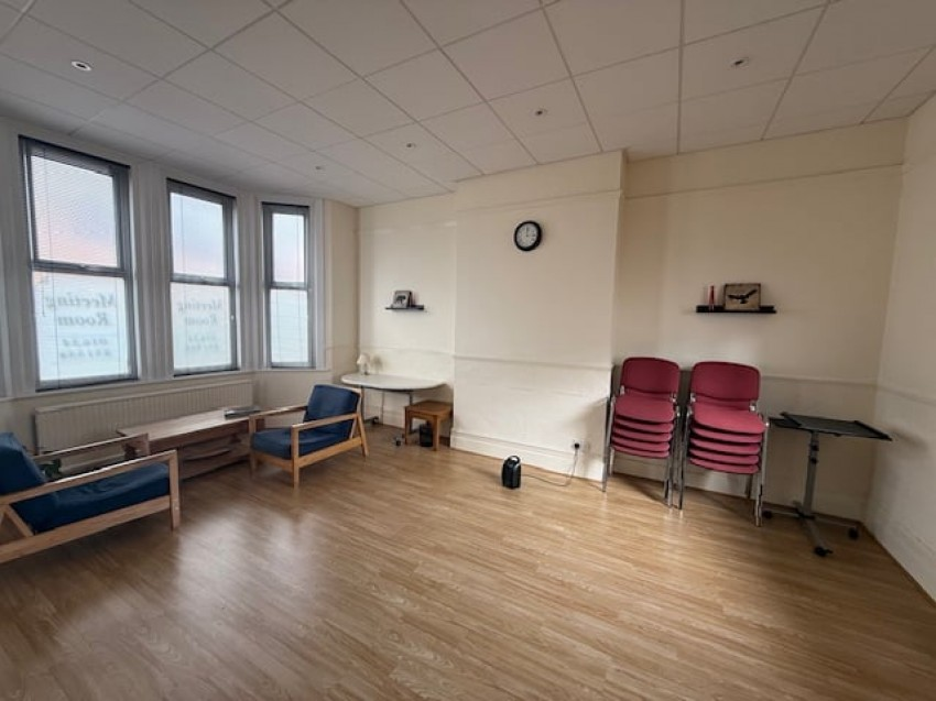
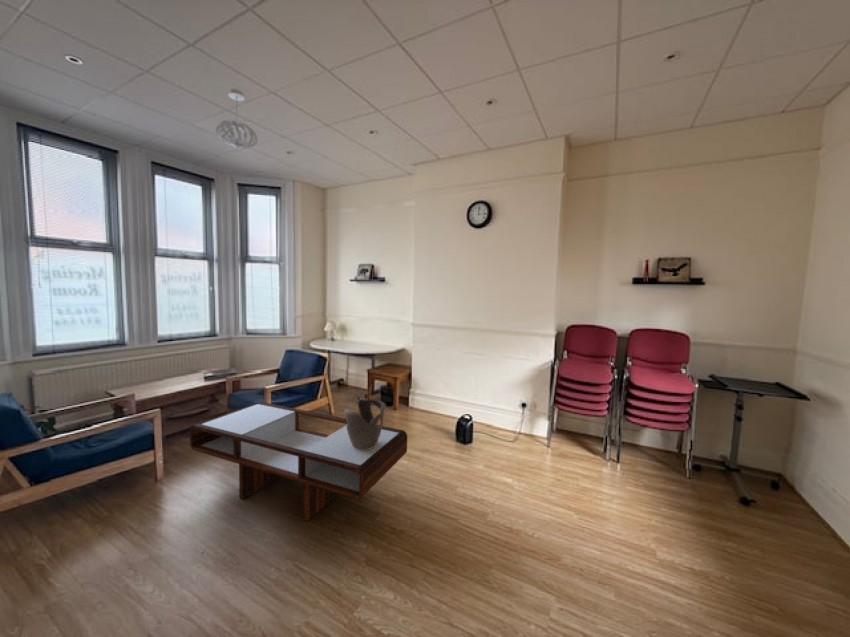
+ pendant light (236, 122)
+ coffee table (298, 458)
+ decorative bowl (366, 423)
